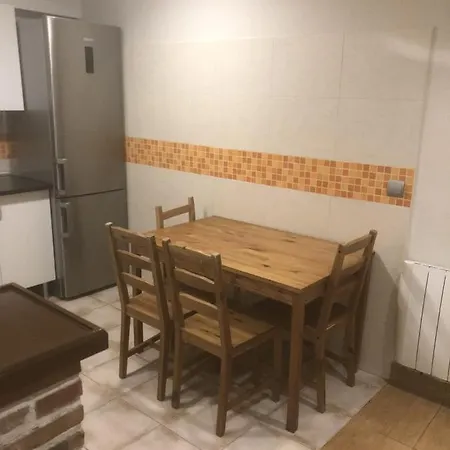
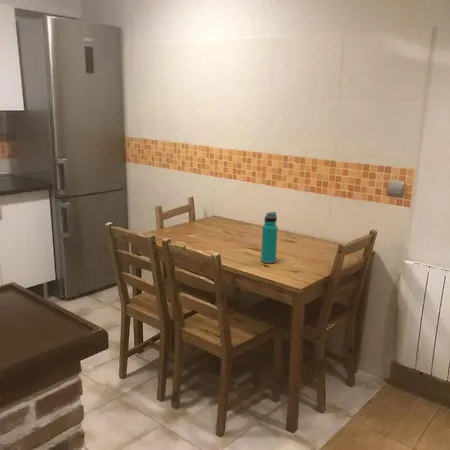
+ water bottle (269, 237)
